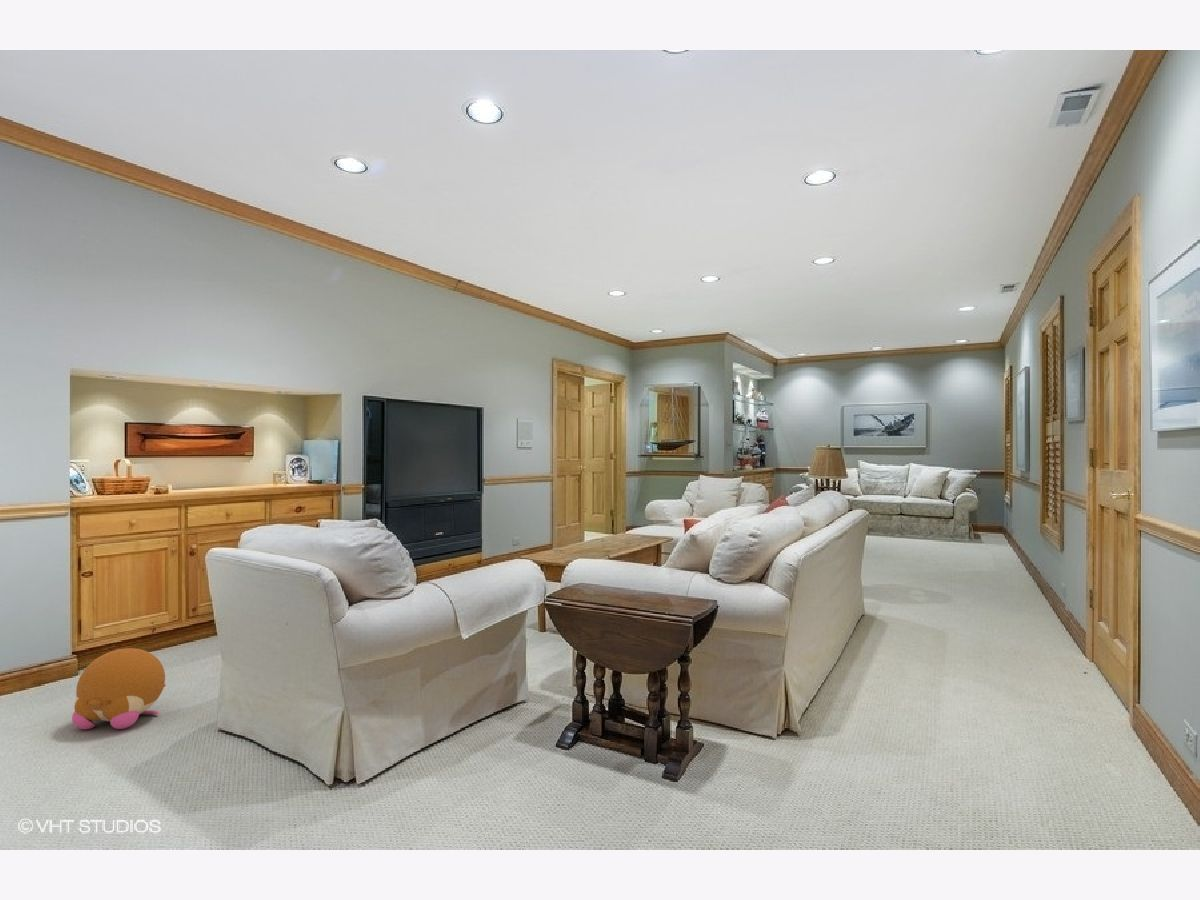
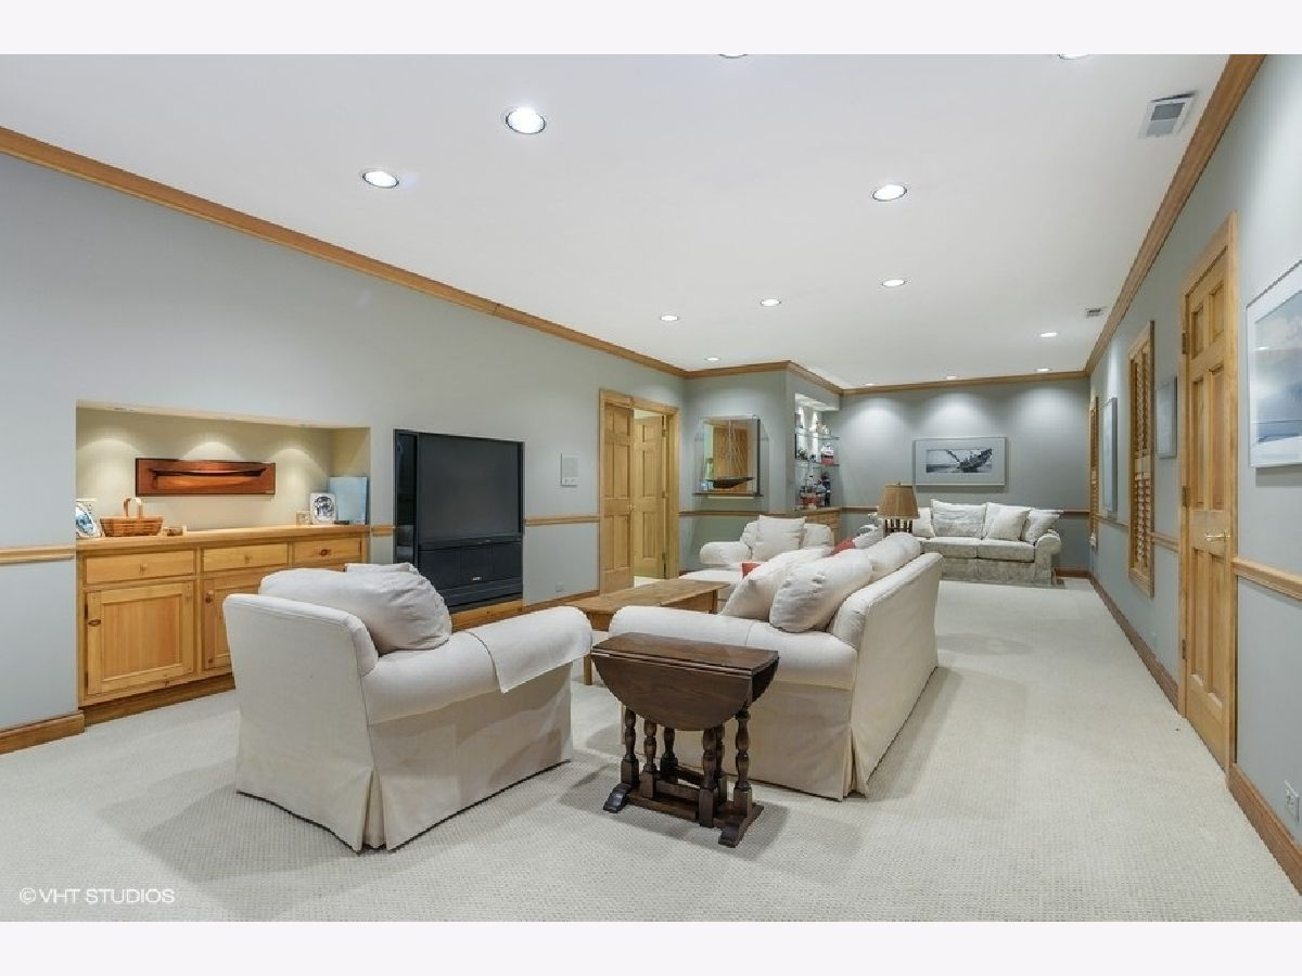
- plush toy (120, 685)
